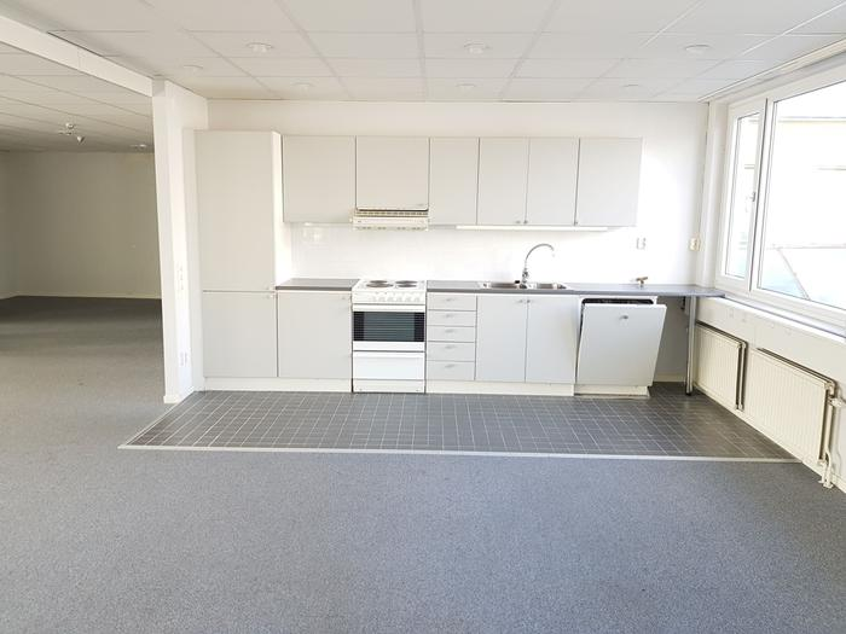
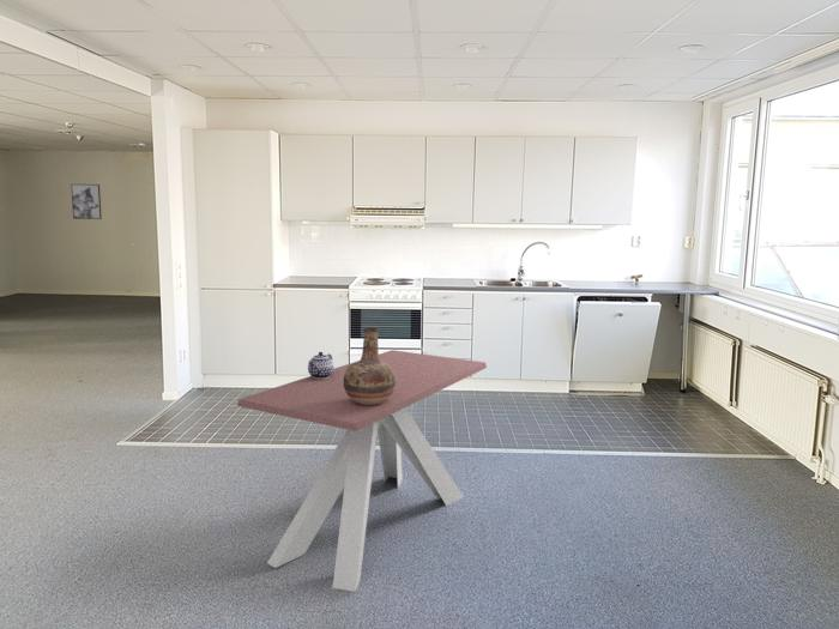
+ teapot (320, 363)
+ wall art (86, 201)
+ vase (369, 364)
+ dining table (374, 453)
